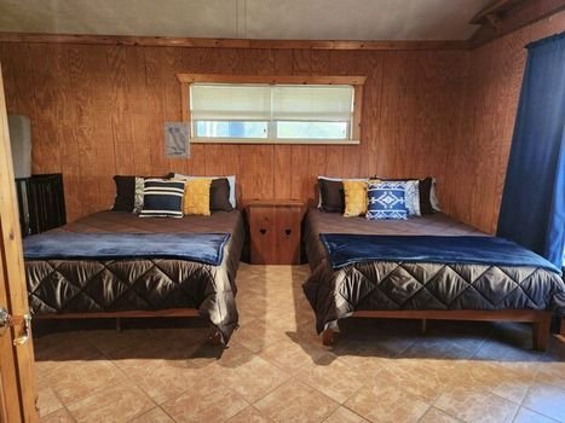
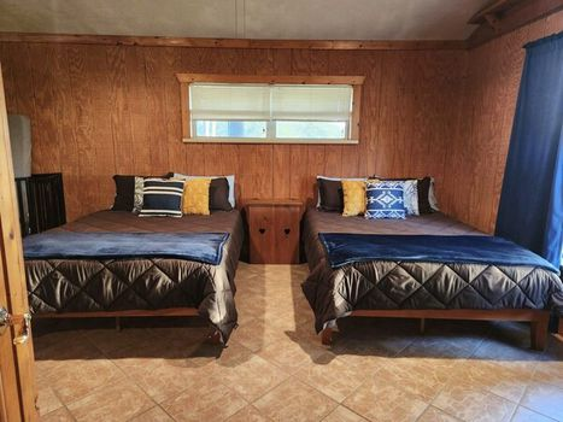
- wall art (177, 140)
